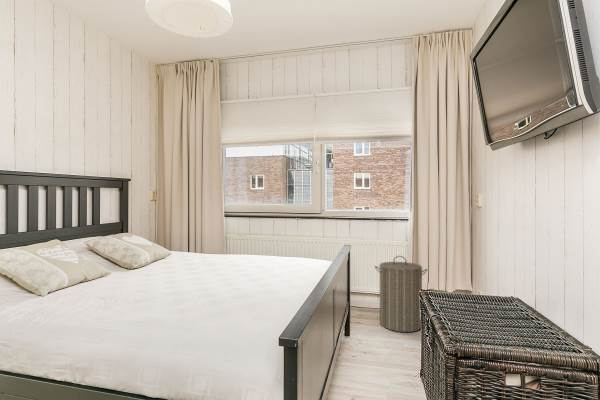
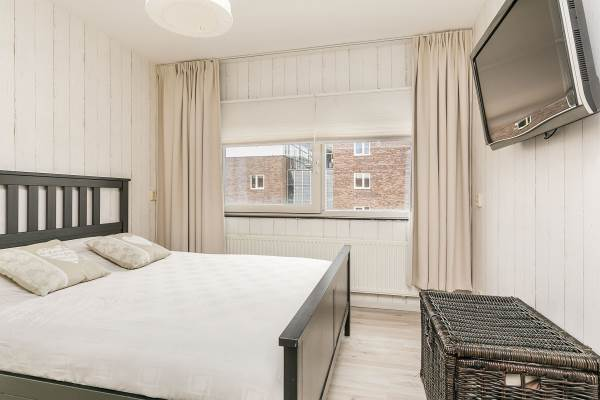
- laundry hamper (400, 290)
